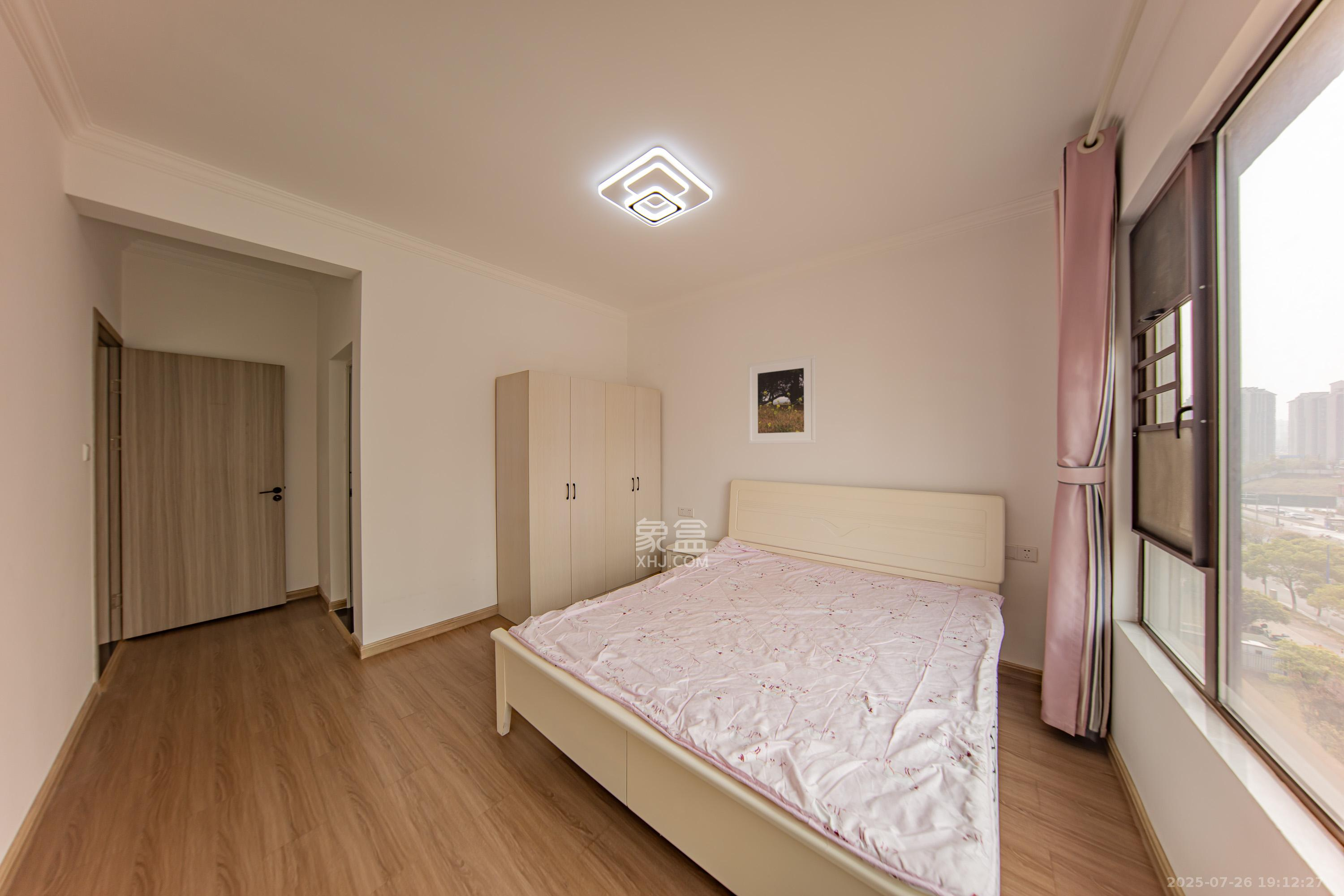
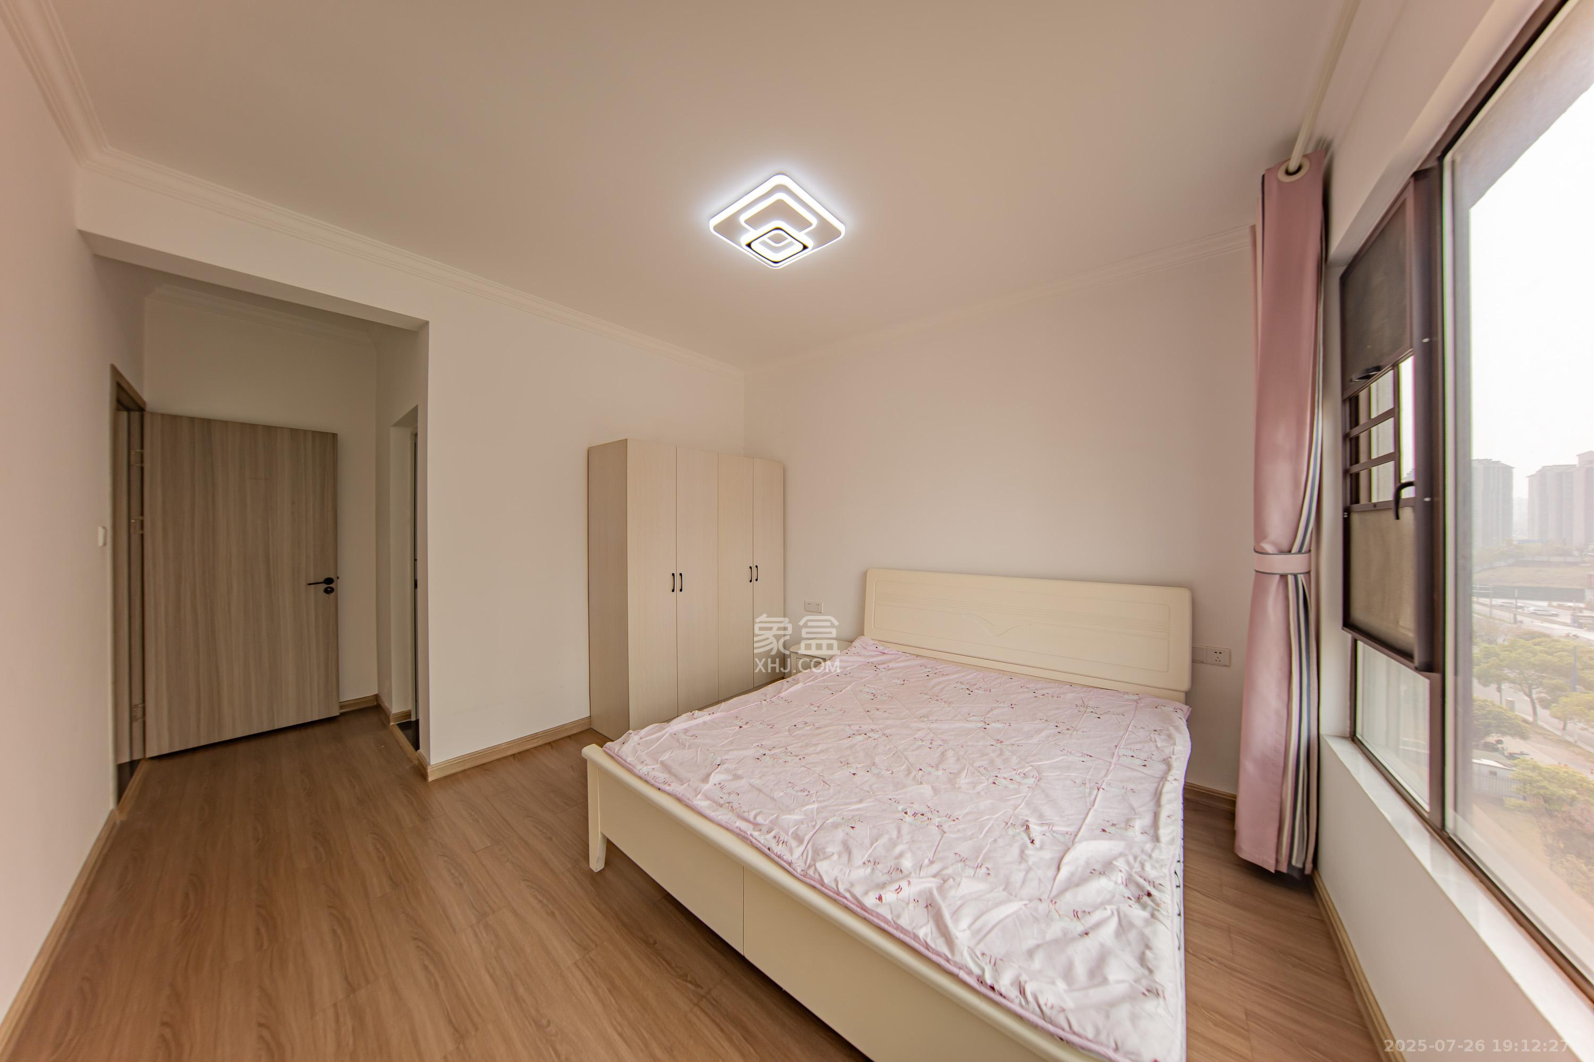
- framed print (780, 401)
